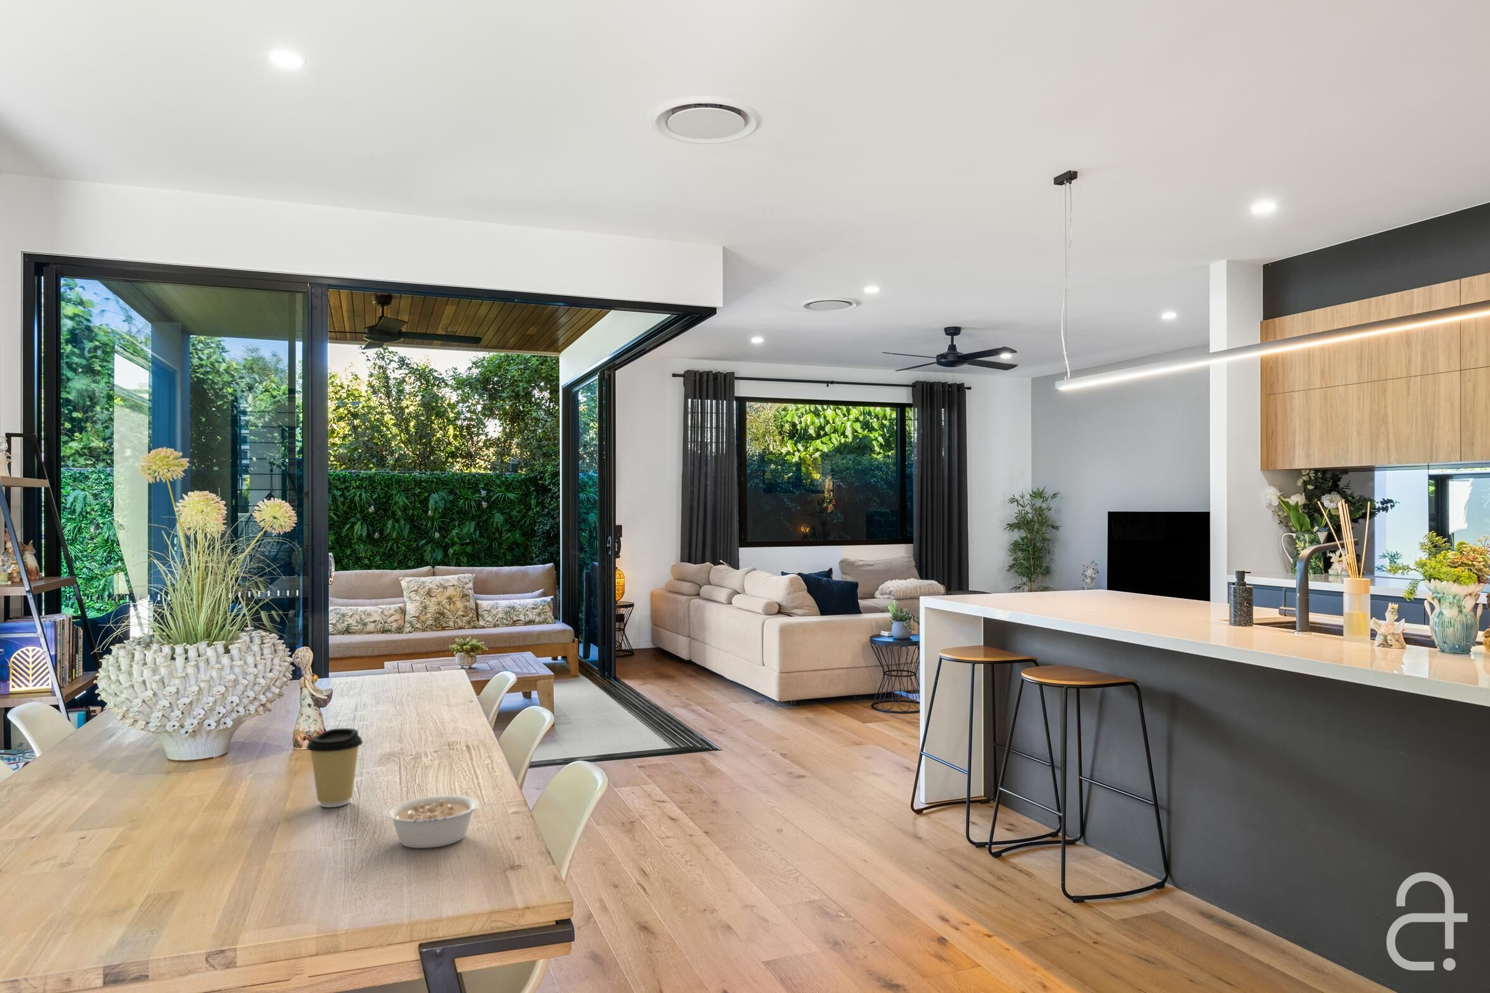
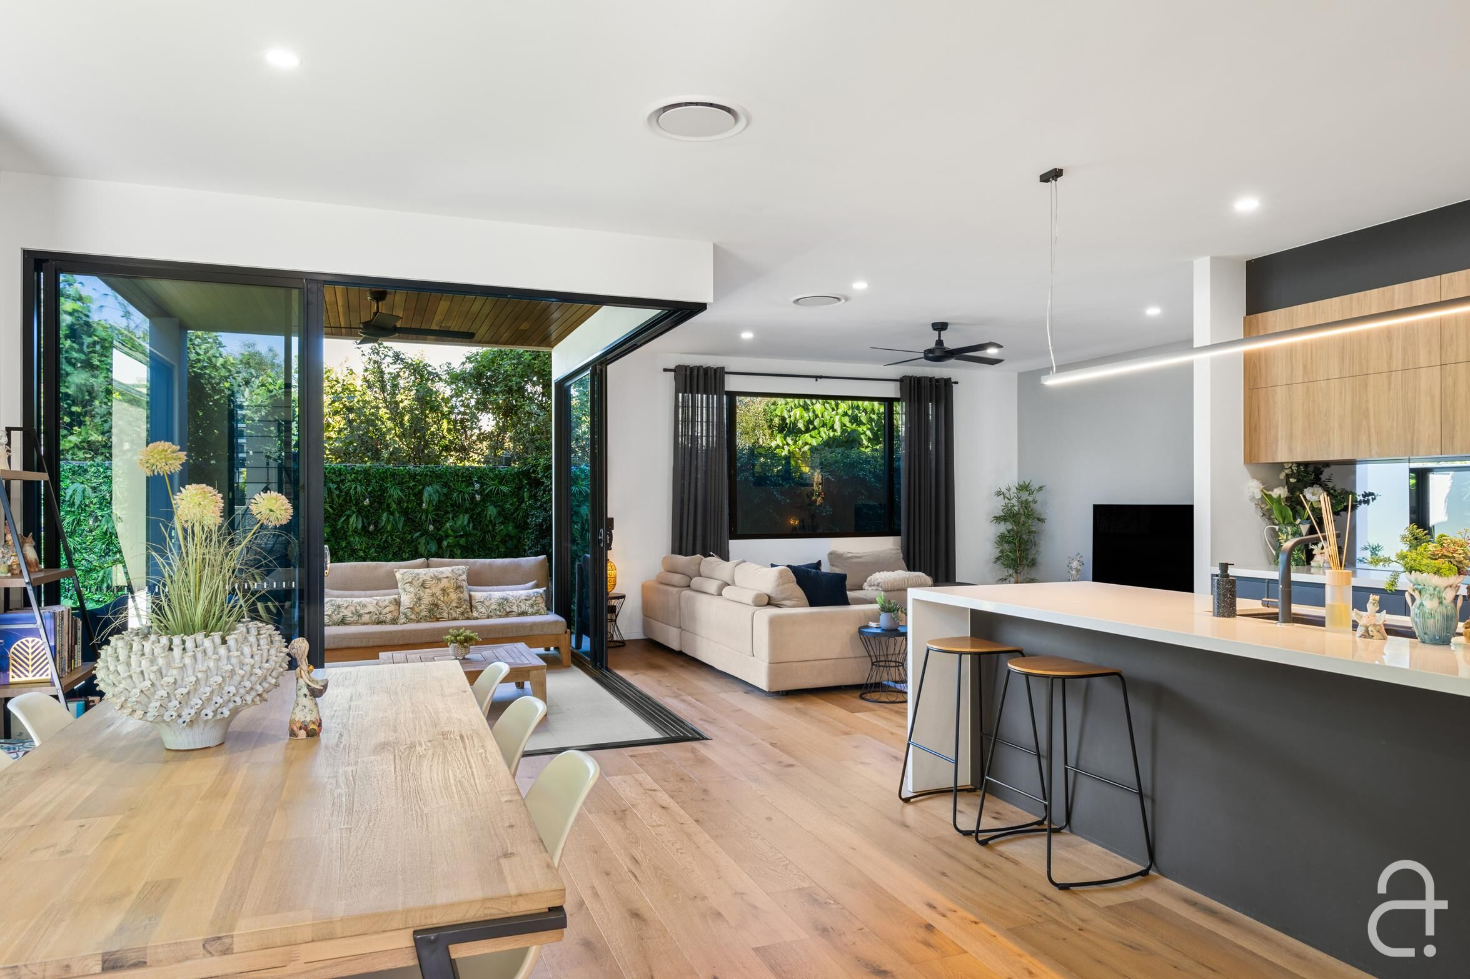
- legume (436, 819)
- coffee cup (335, 768)
